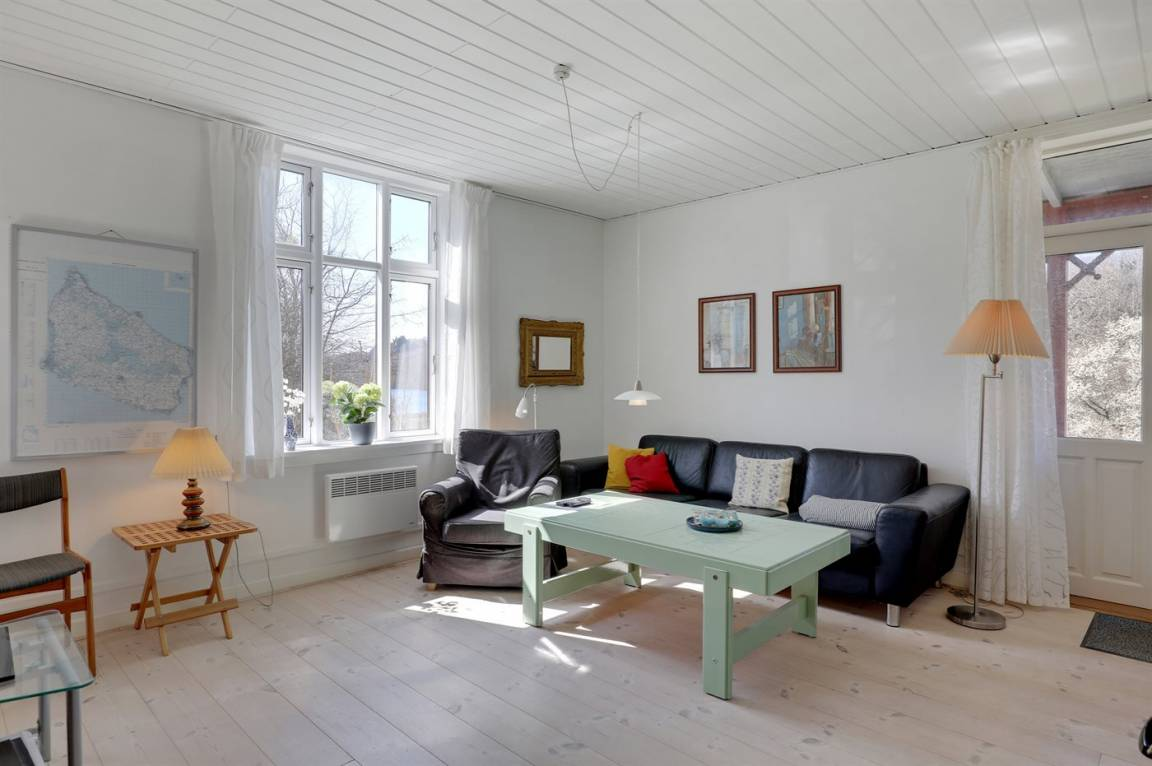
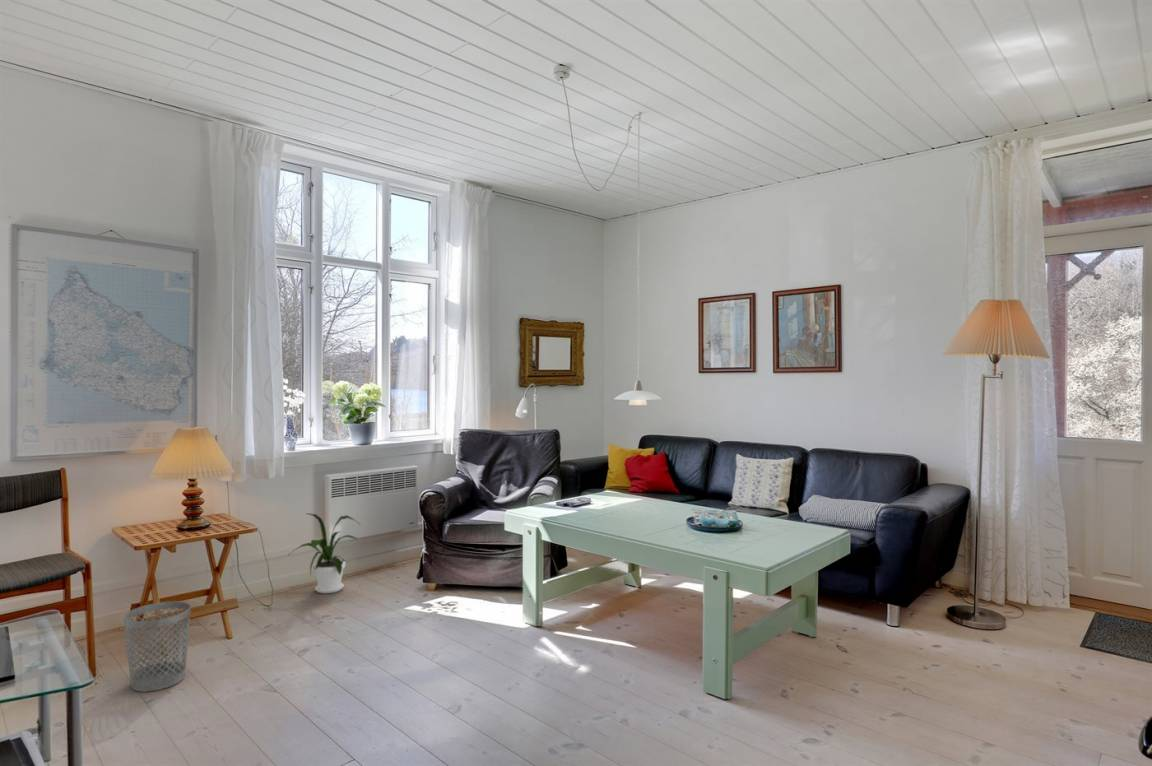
+ wastebasket (158, 646)
+ house plant (327, 550)
